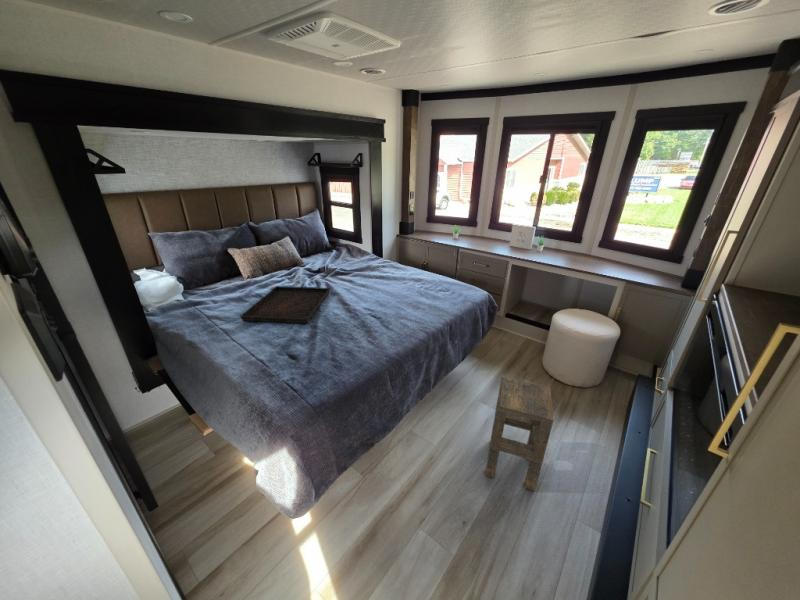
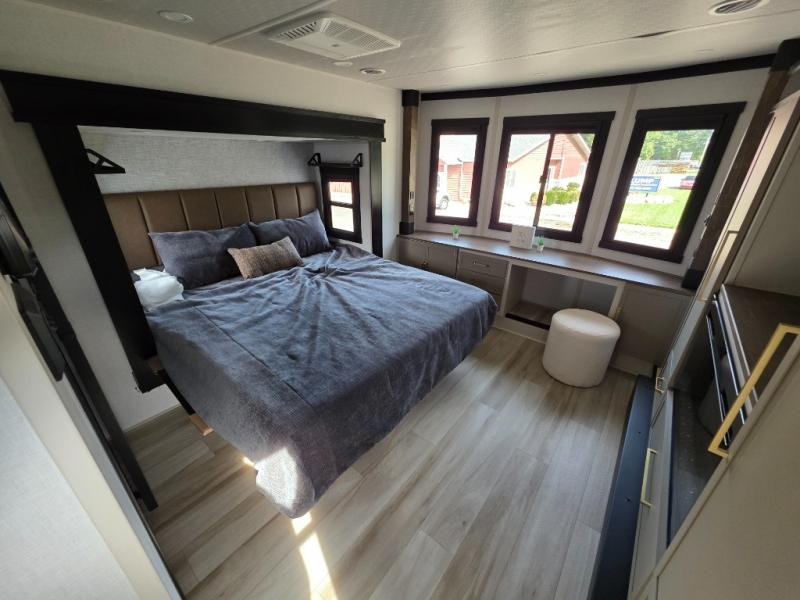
- serving tray (290, 302)
- side table (517, 427)
